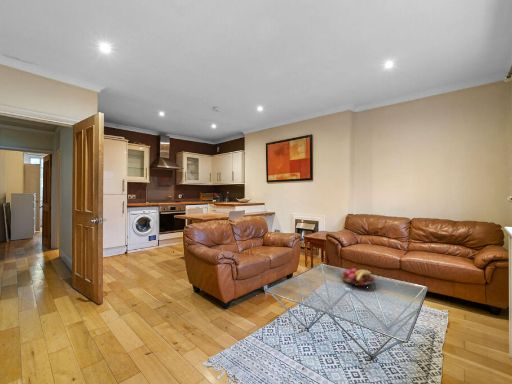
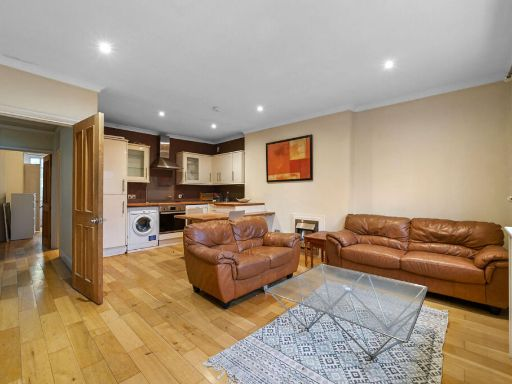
- fruit basket (357, 276)
